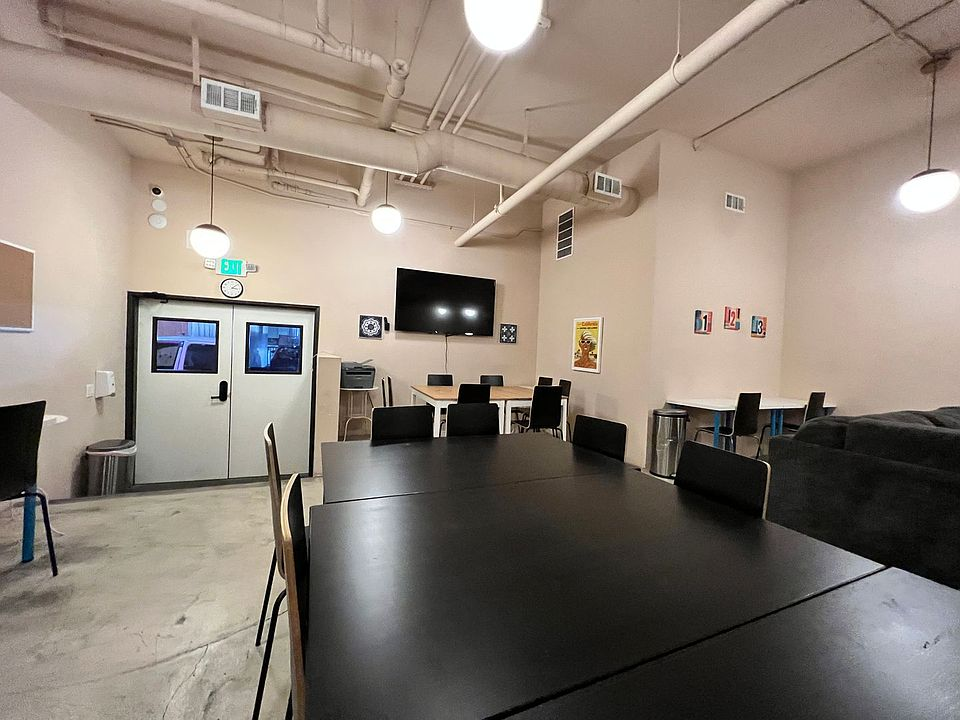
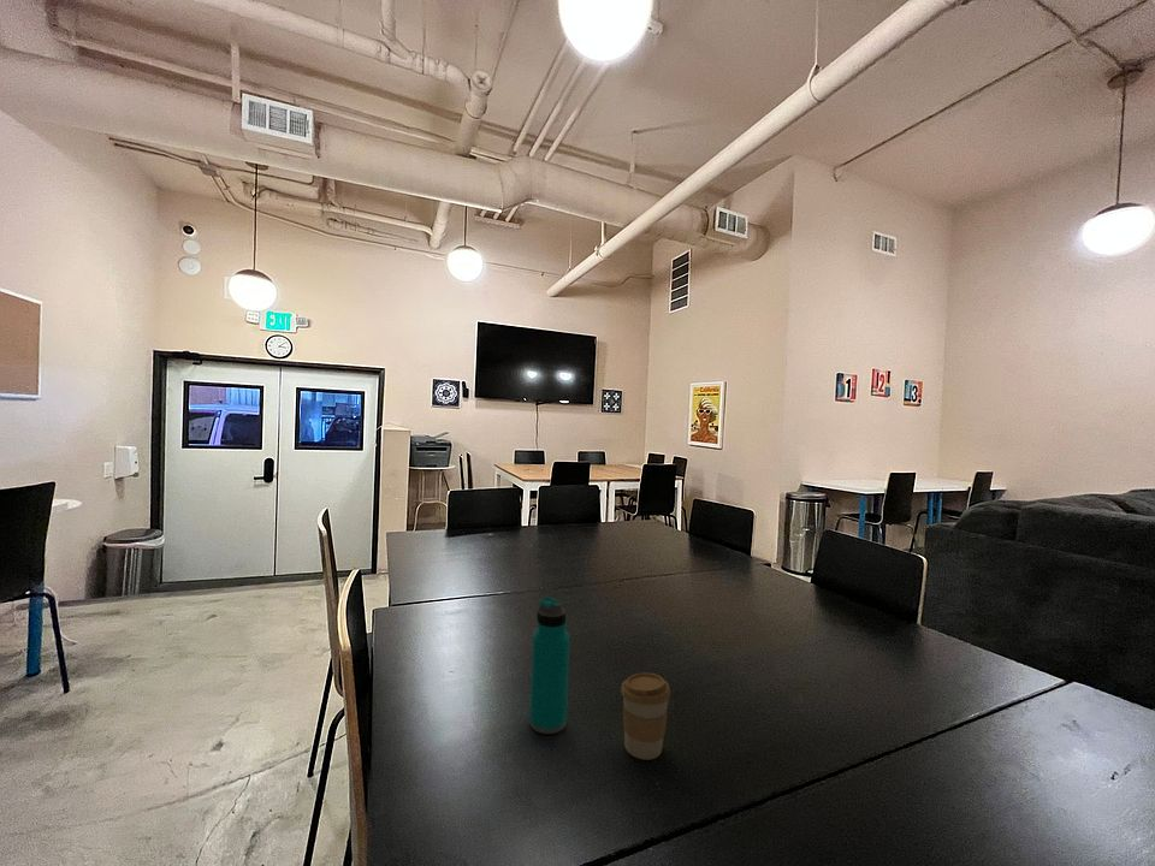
+ coffee cup (644, 712)
+ water bottle (550, 662)
